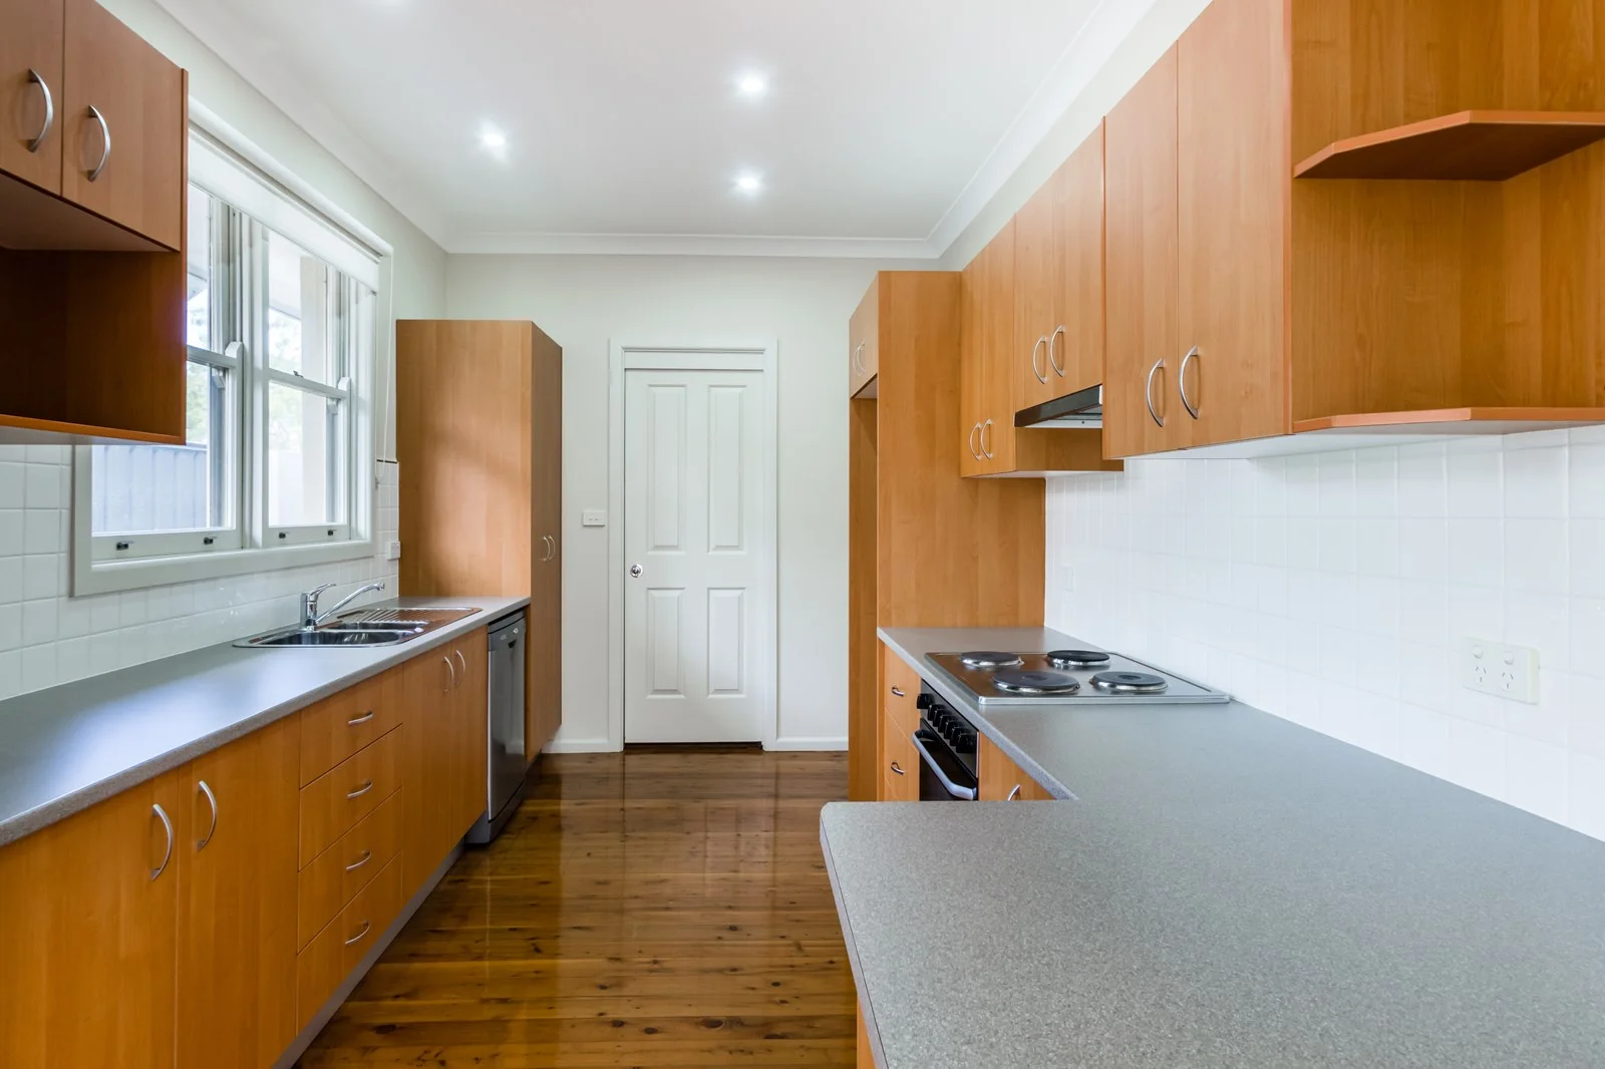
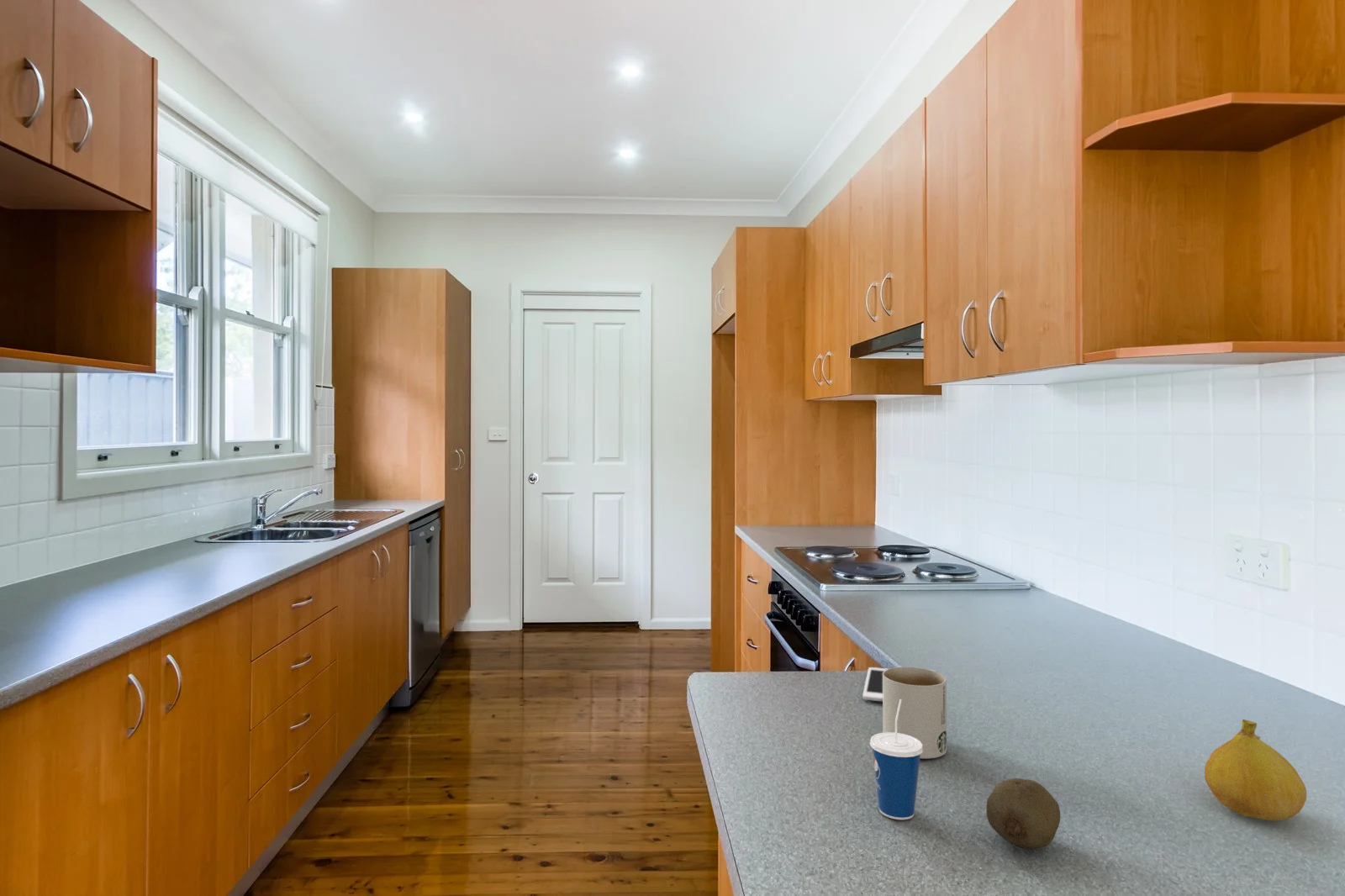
+ cup (896, 757)
+ fruit (1253, 766)
+ cell phone (882, 684)
+ mug (920, 707)
+ fruit (1023, 812)
